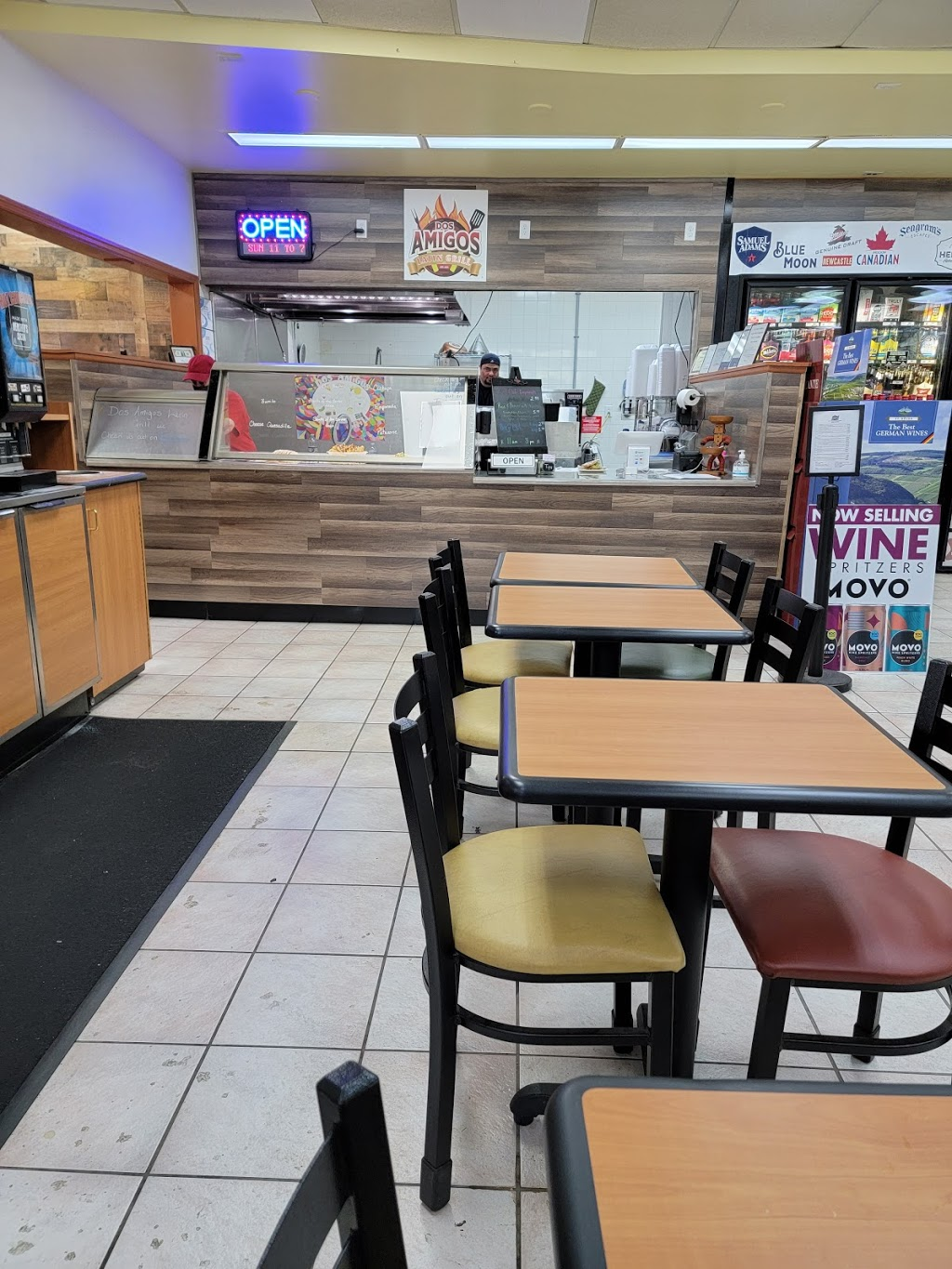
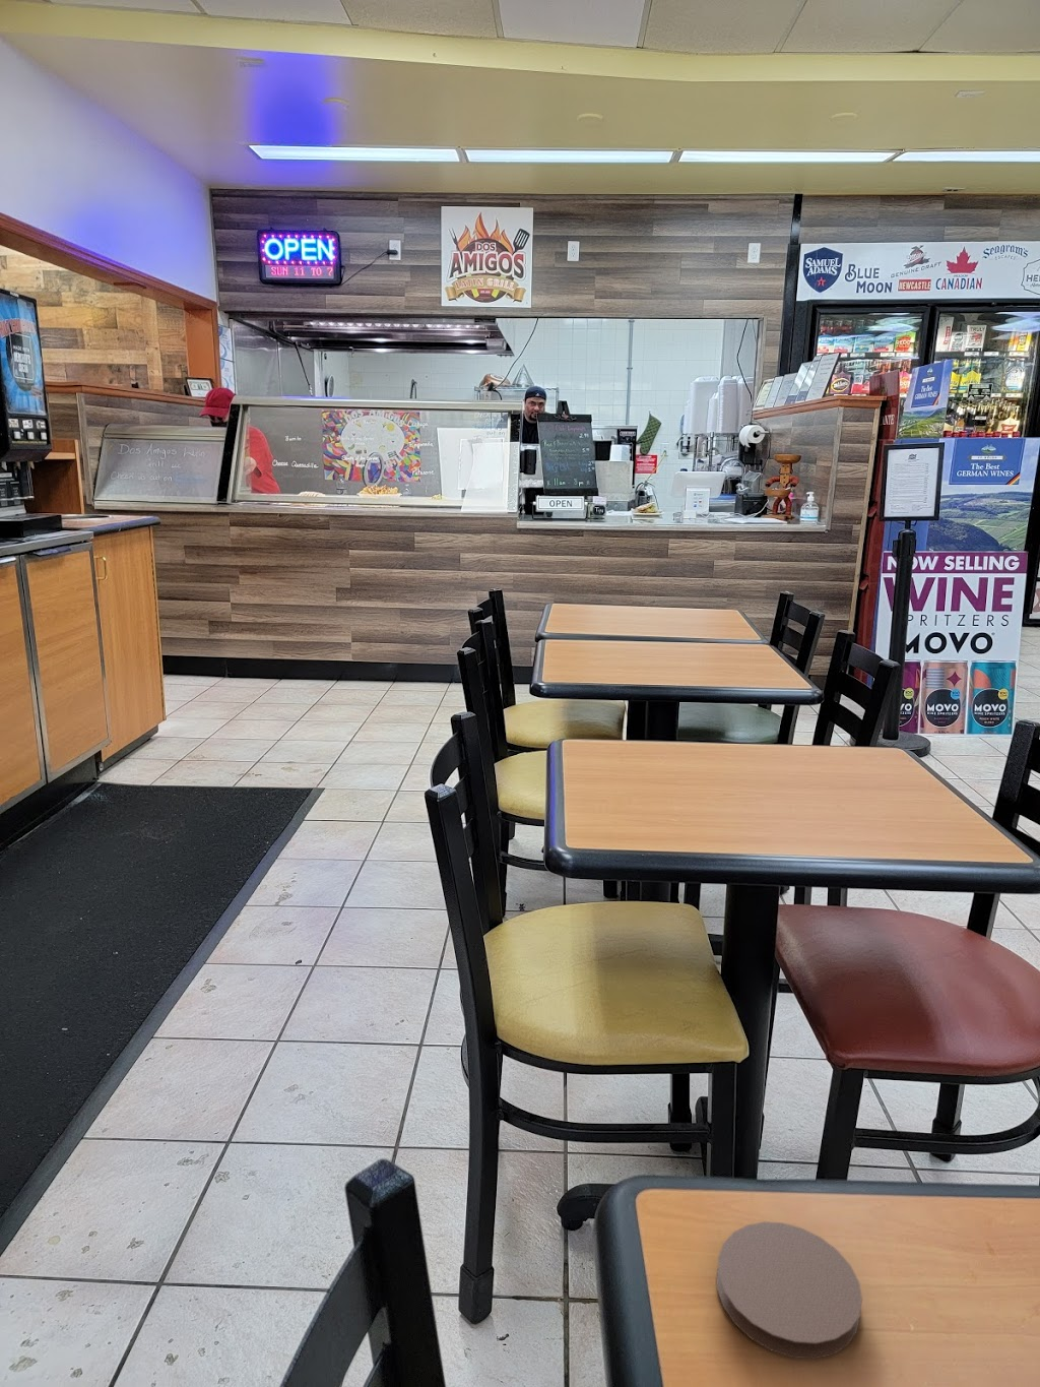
+ coaster (788, 1285)
